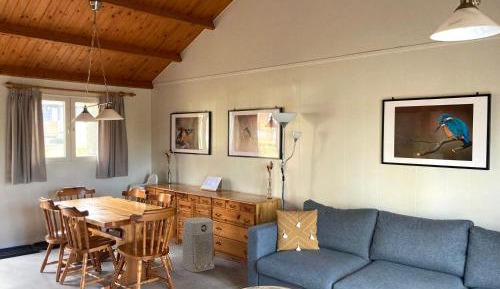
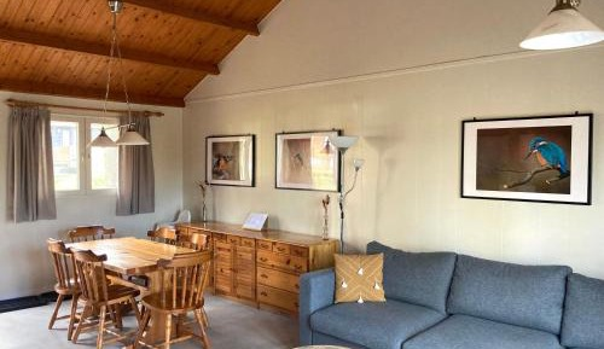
- air purifier (197, 243)
